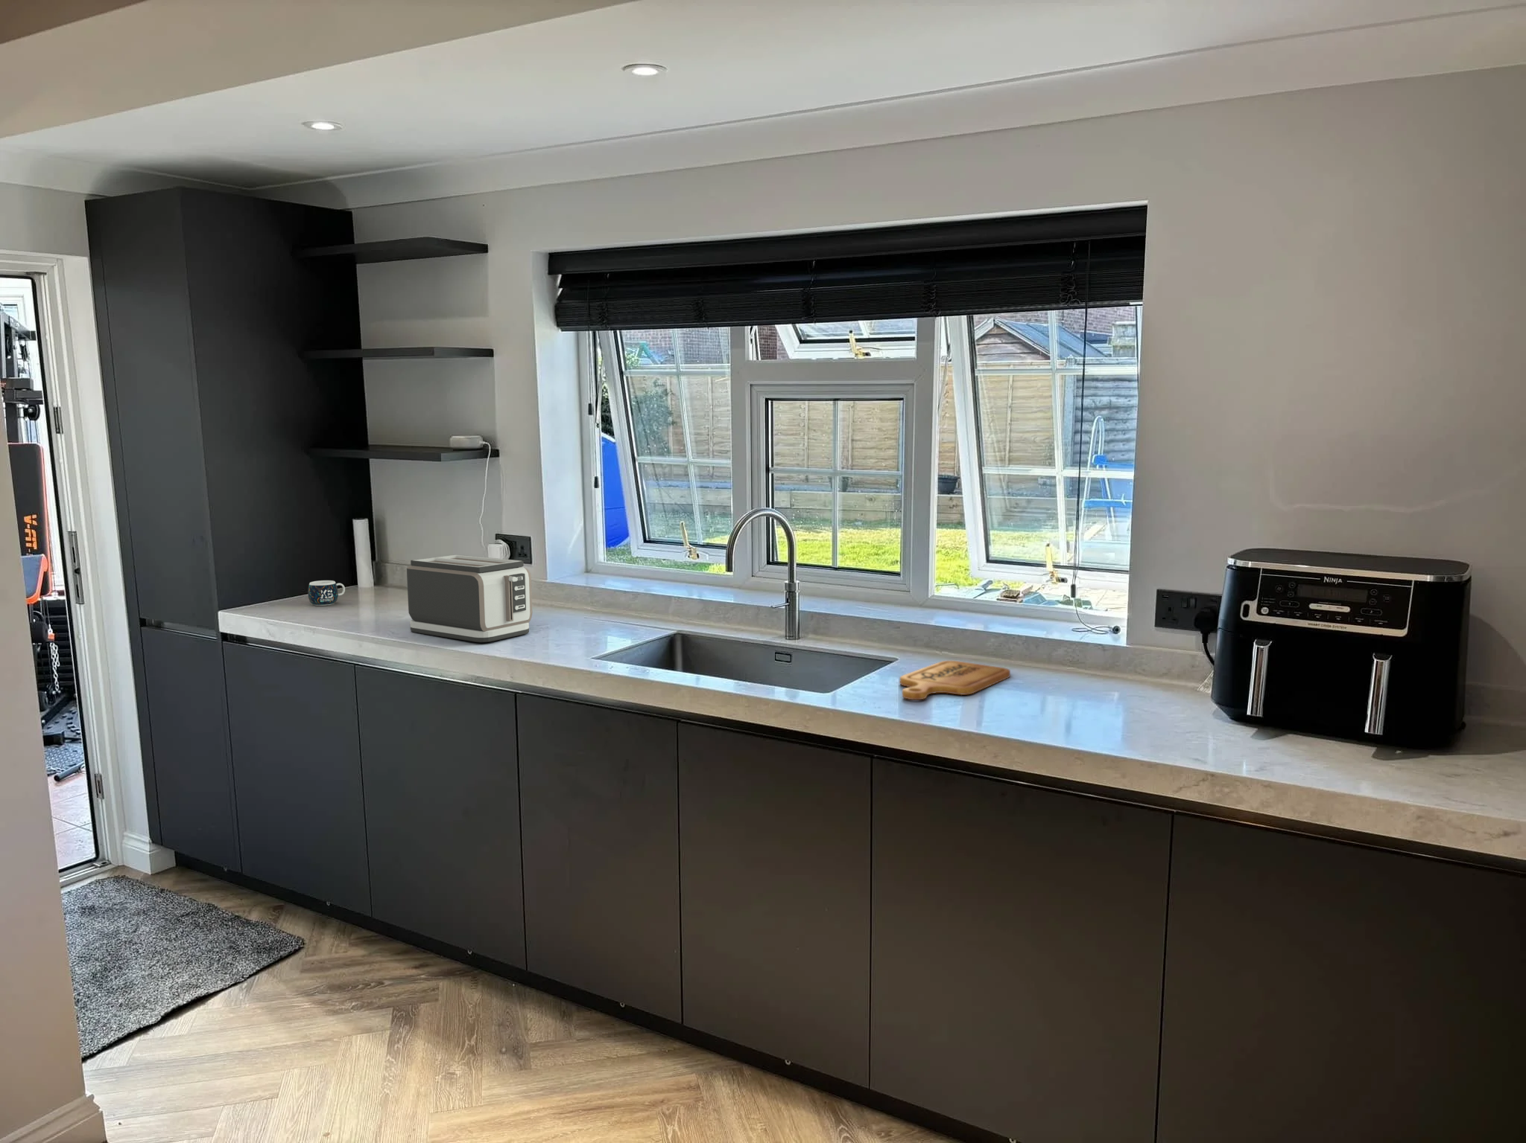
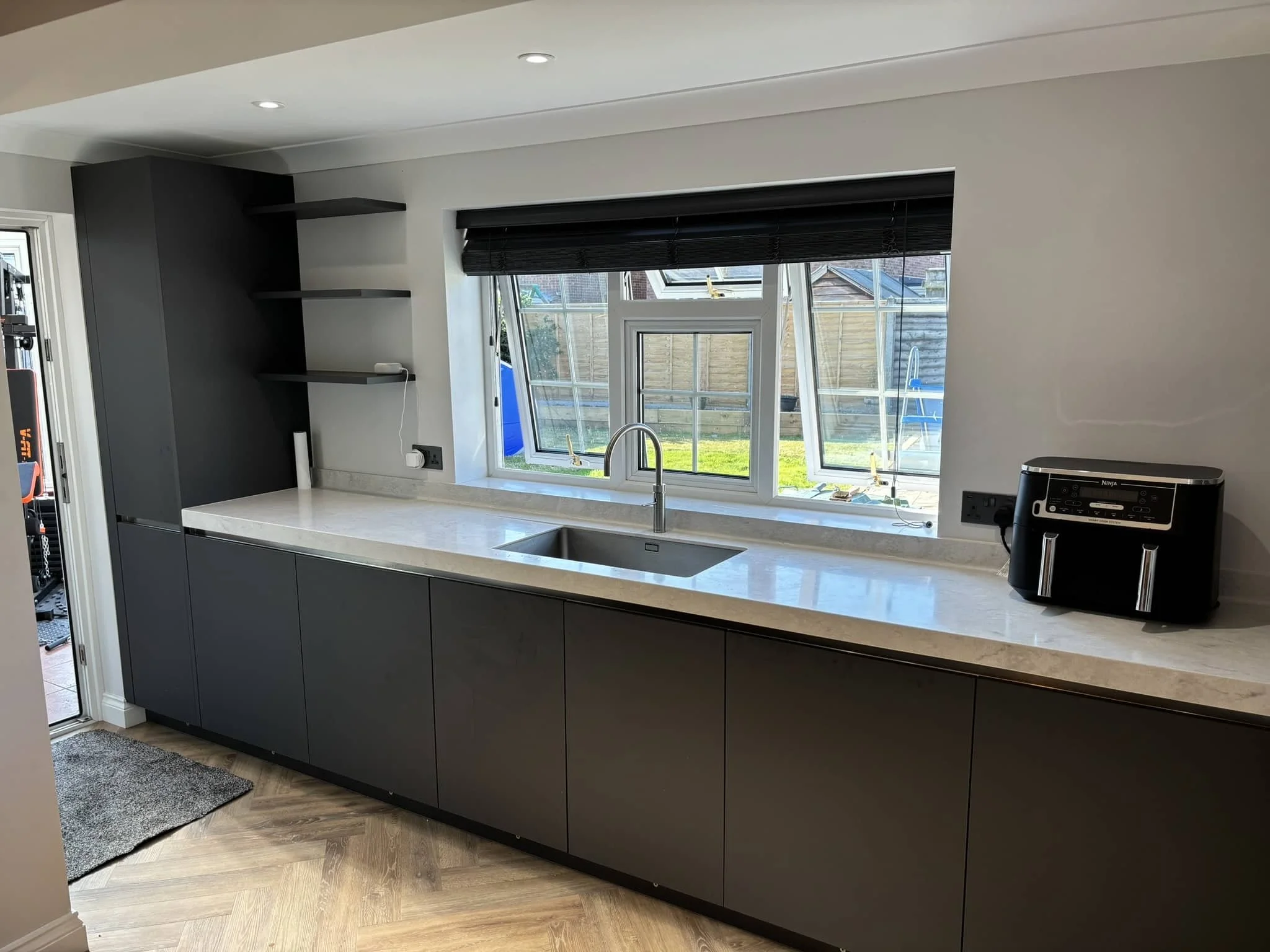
- toaster (471, 597)
- cutting board (946, 680)
- mug (327, 592)
